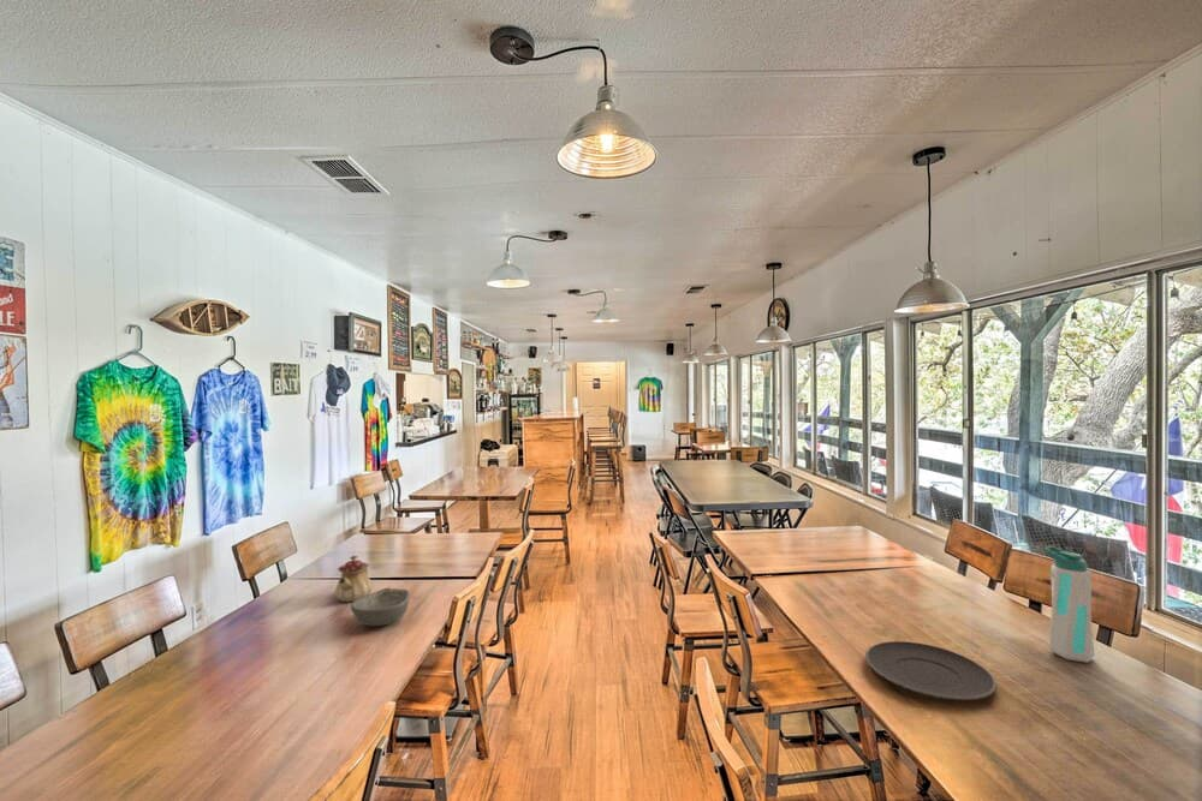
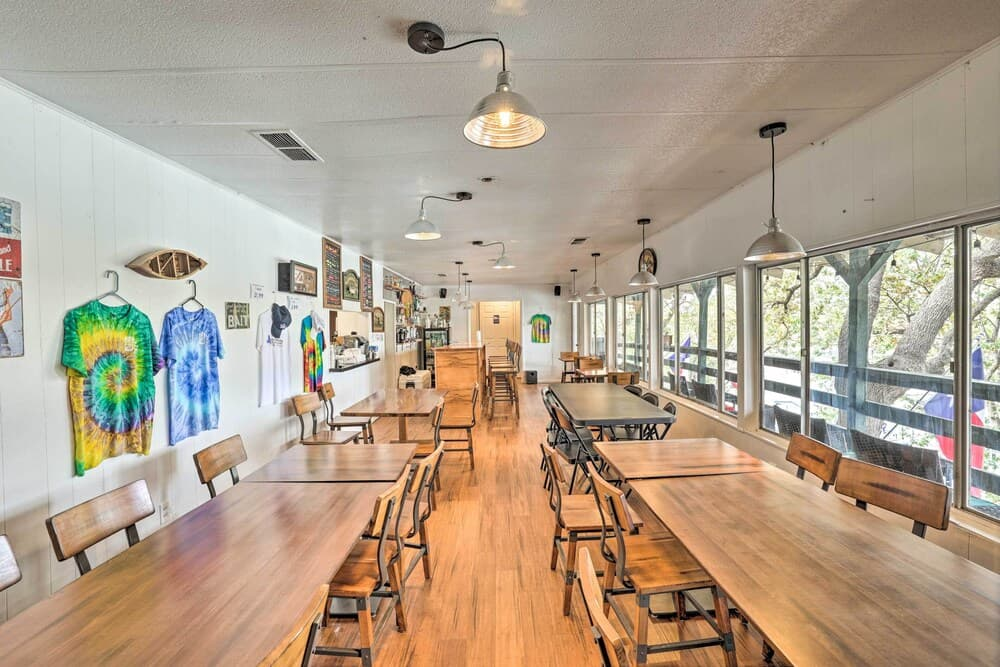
- water bottle (1067, 602)
- teapot (355, 575)
- bowl (381, 609)
- plate (927, 670)
